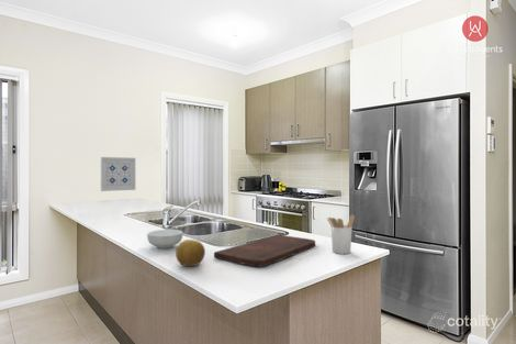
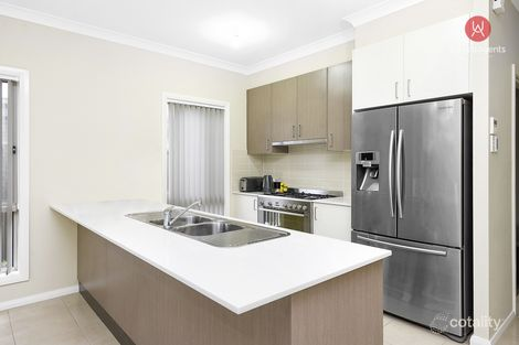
- utensil holder (339, 233)
- wall art (119, 174)
- cutting board (270, 247)
- fruit (190, 253)
- cereal bowl (165, 238)
